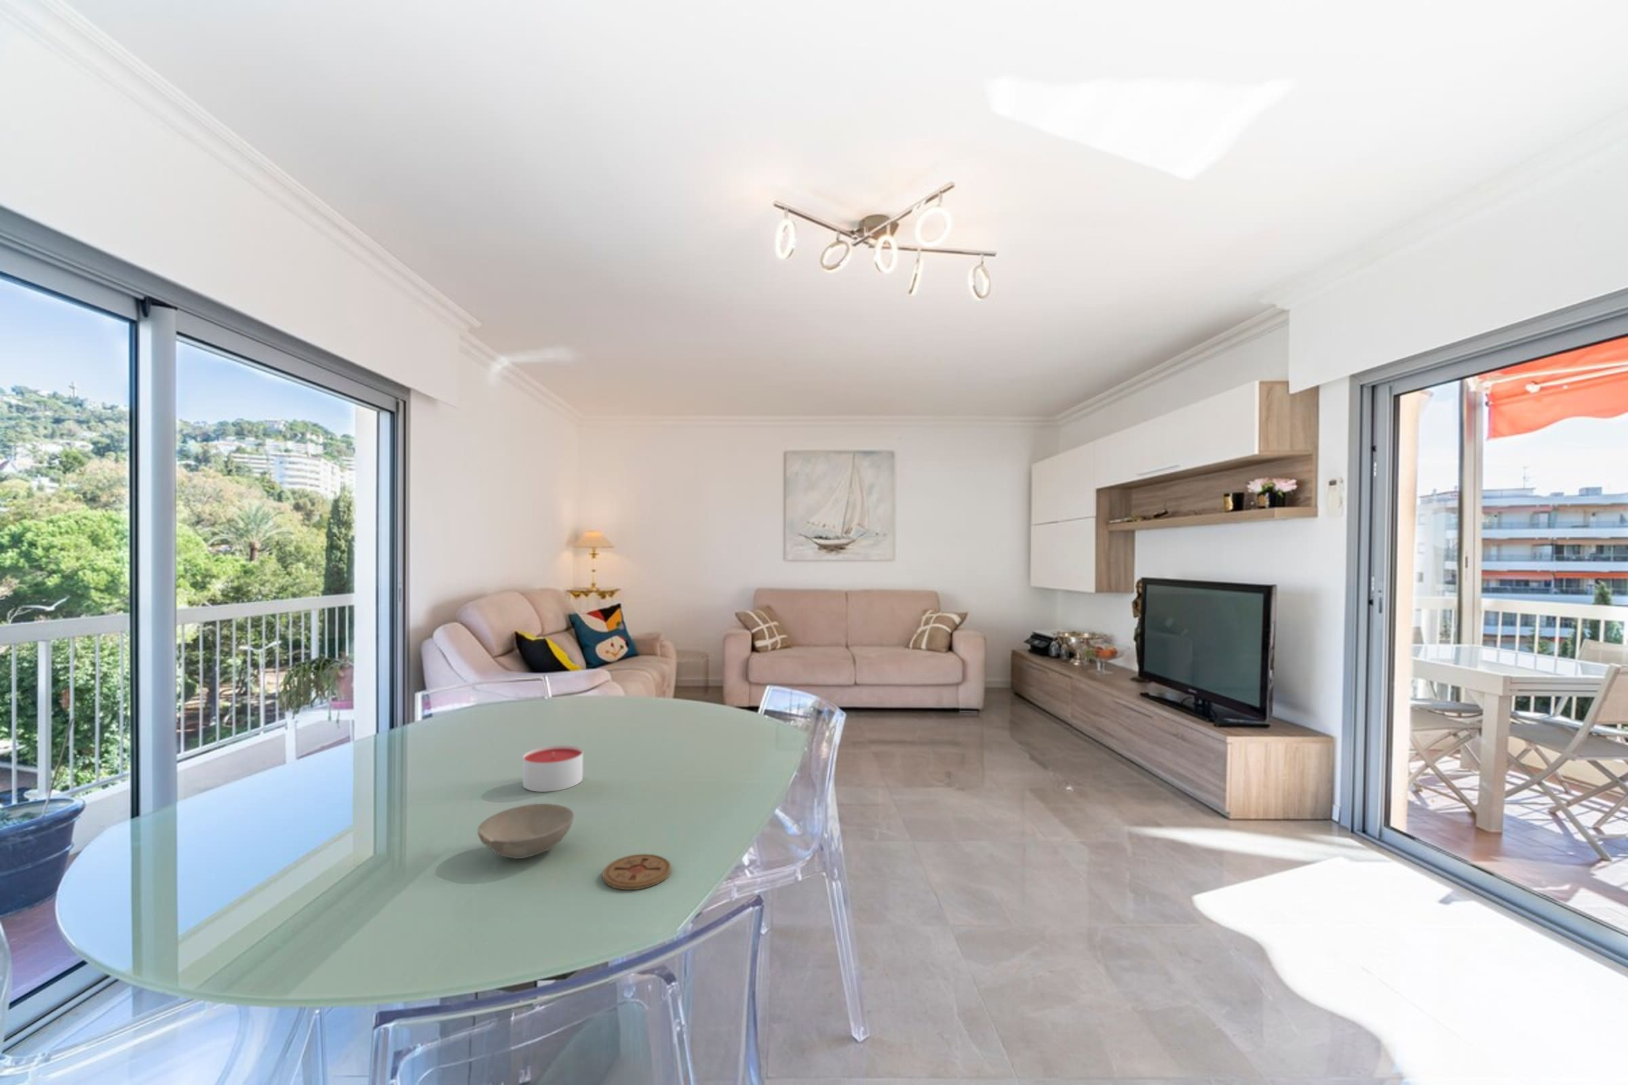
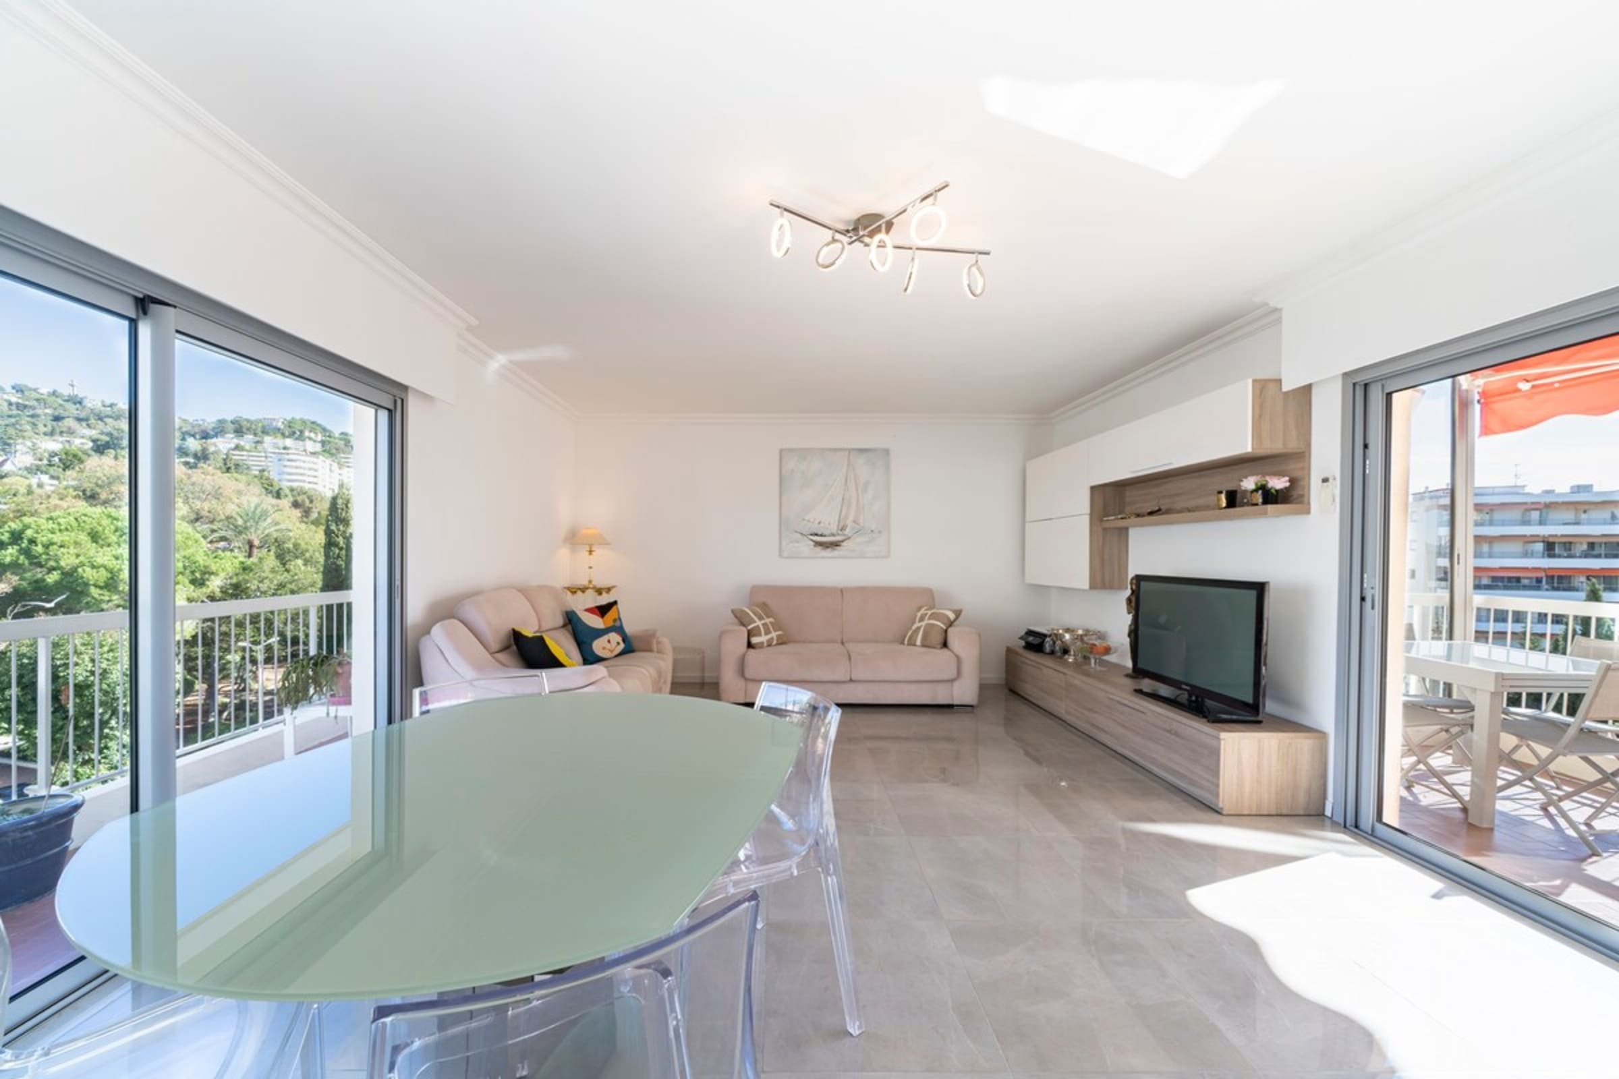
- coaster (637, 871)
- candle (552, 767)
- bowl (527, 834)
